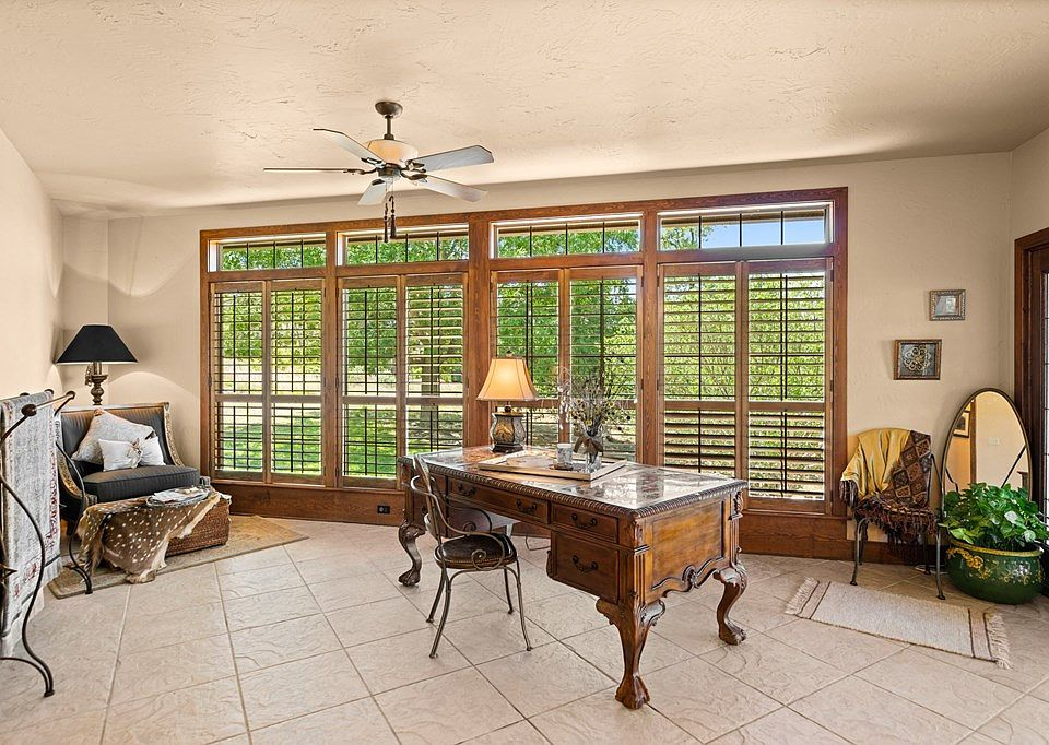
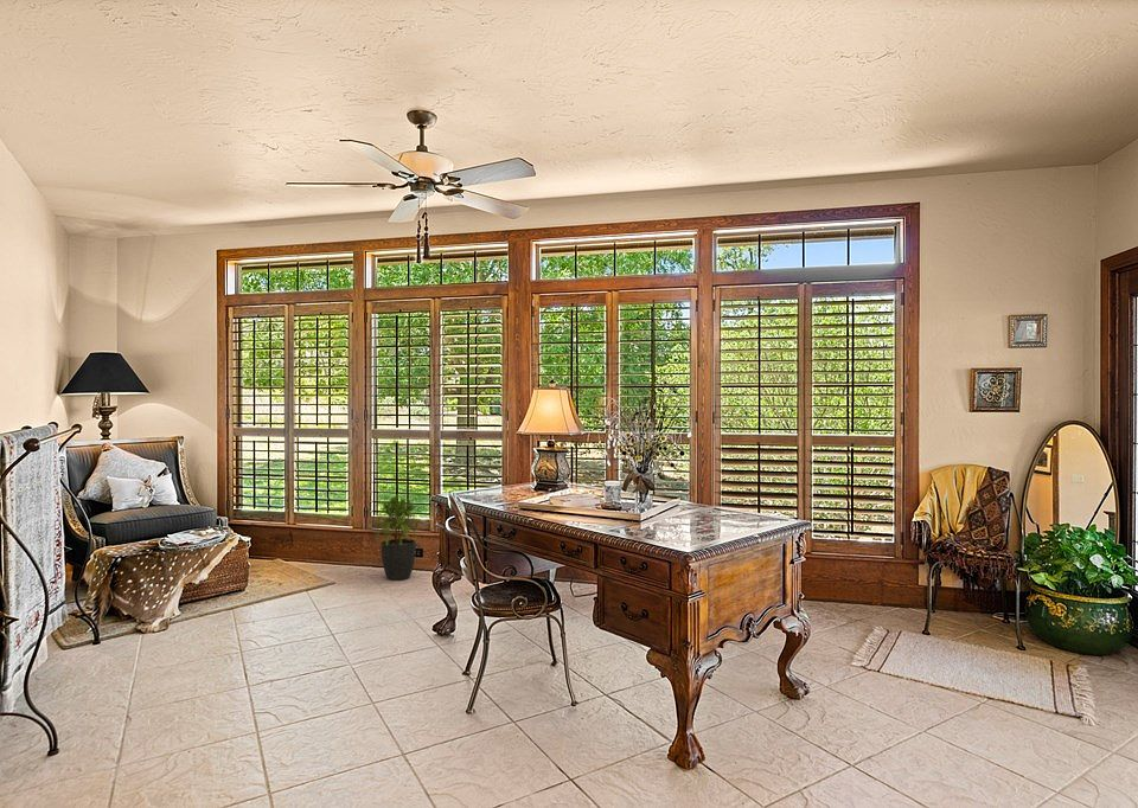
+ potted plant (396, 534)
